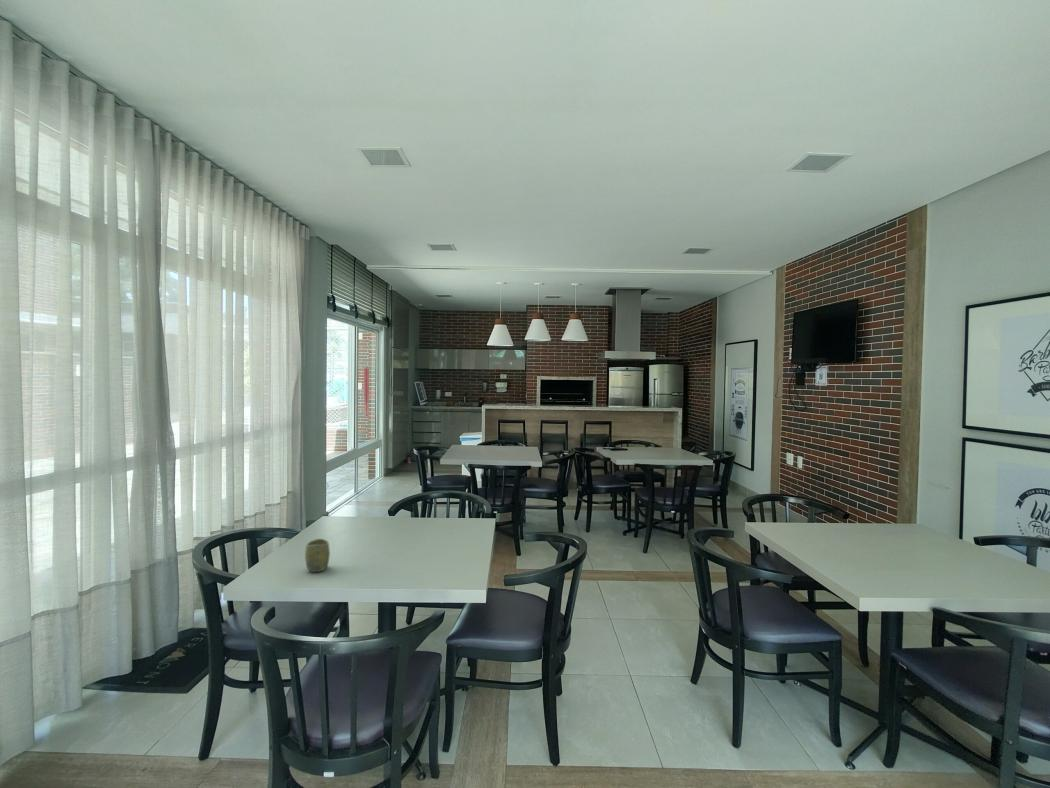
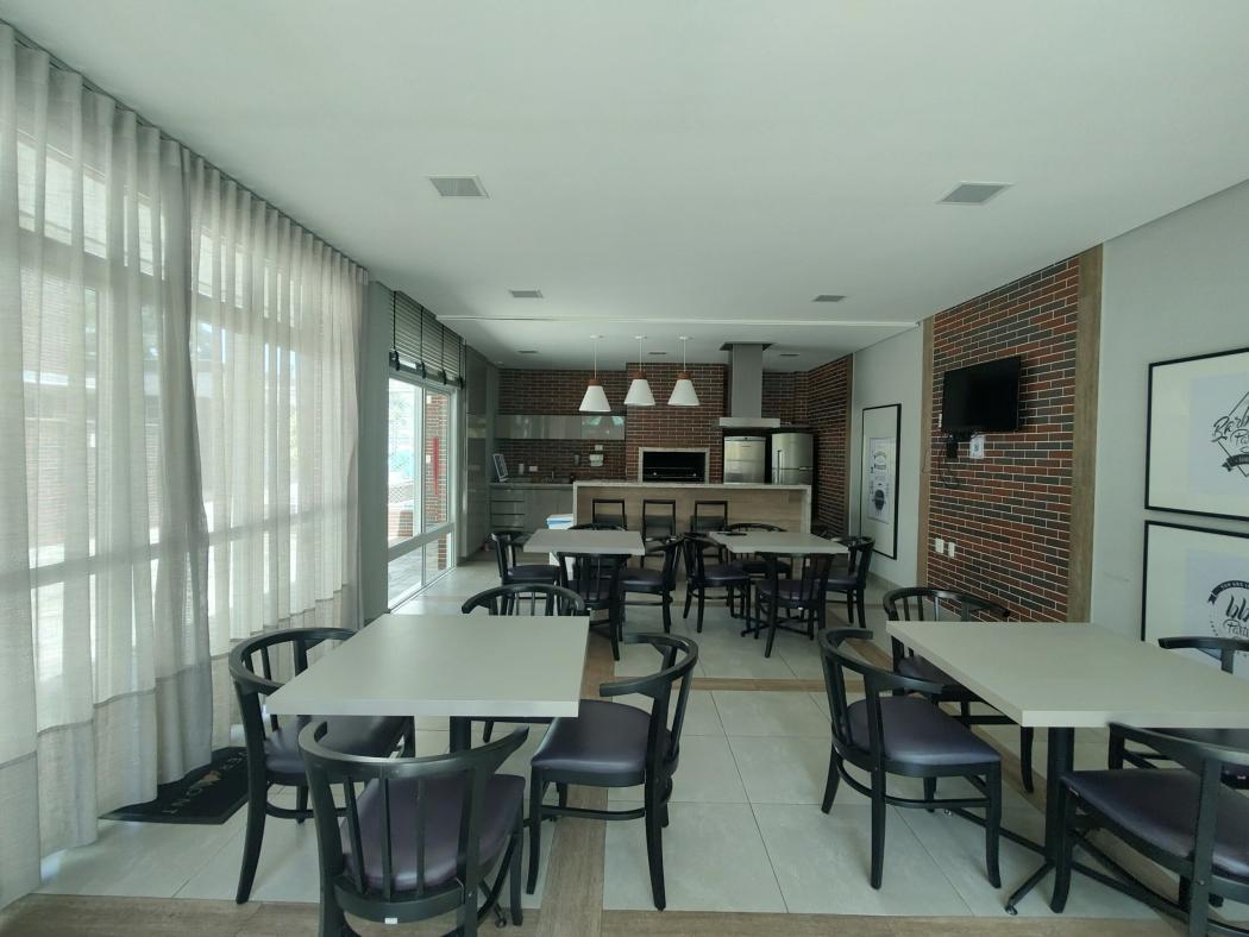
- cup (317, 555)
